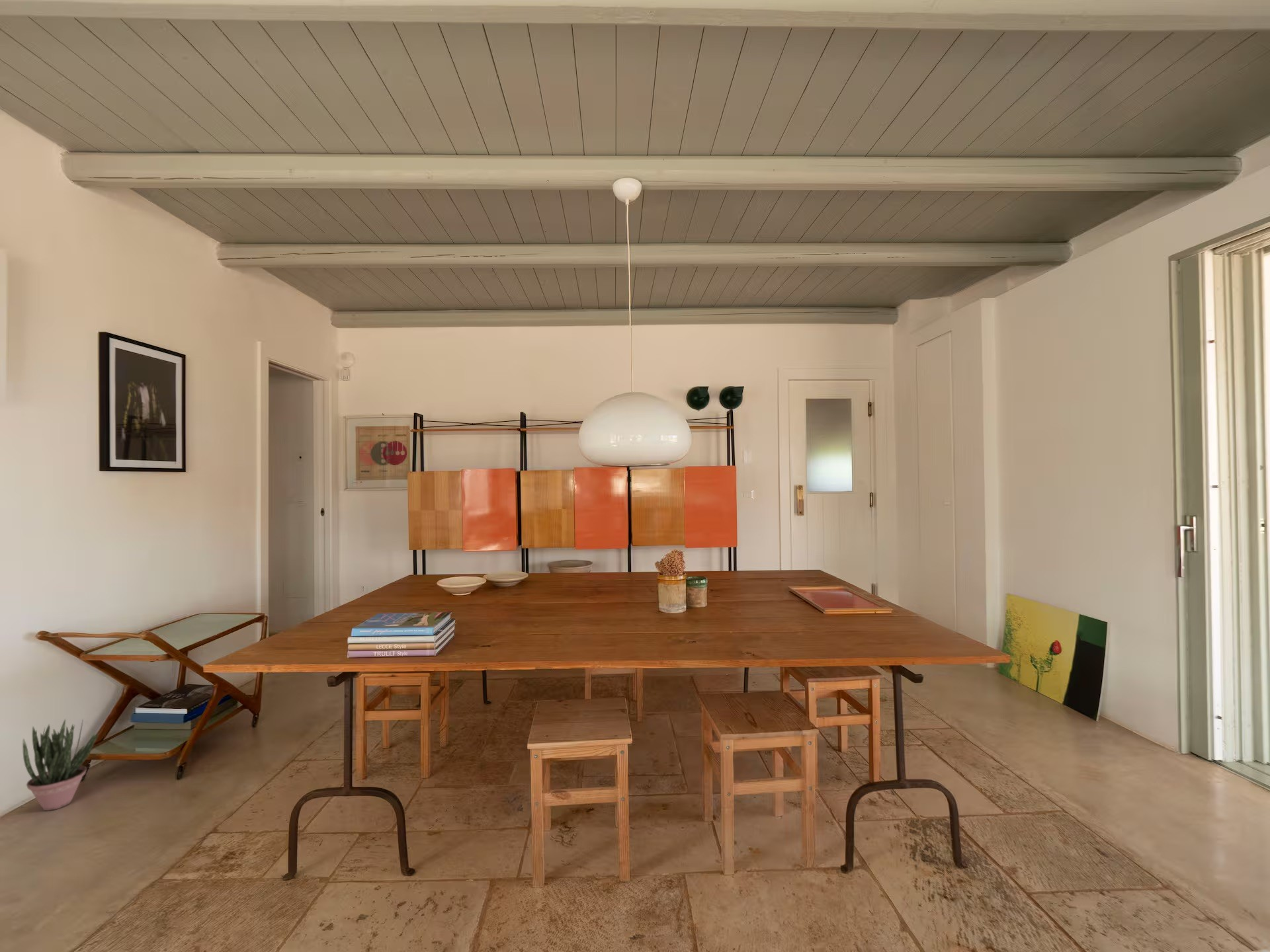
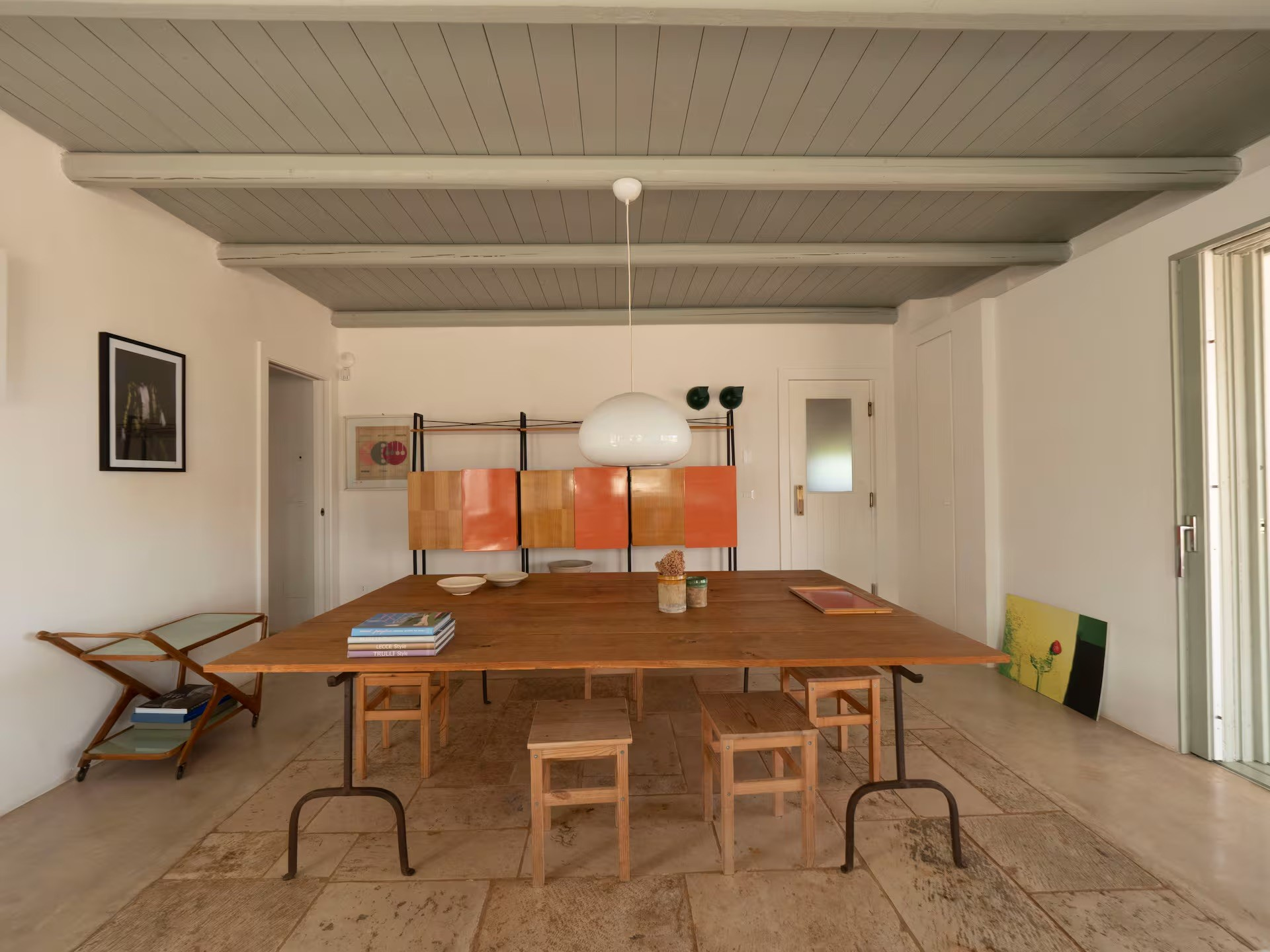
- potted plant (59, 762)
